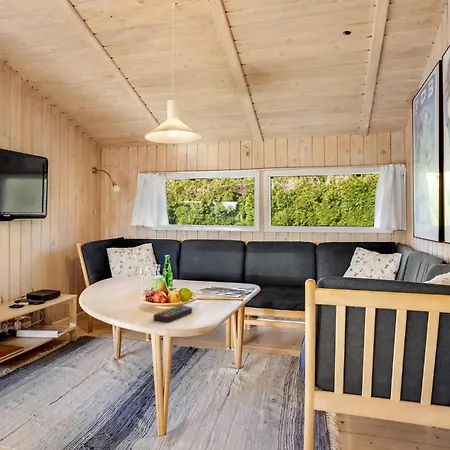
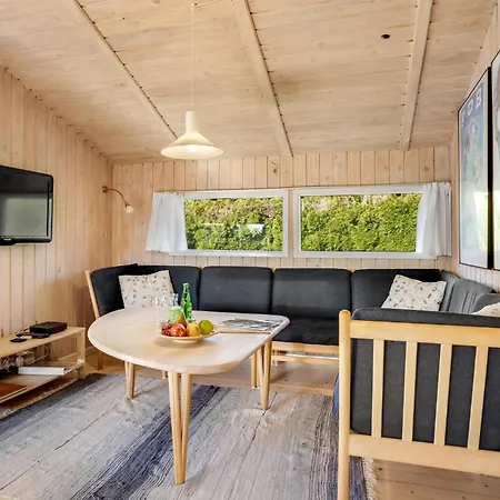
- remote control (173, 313)
